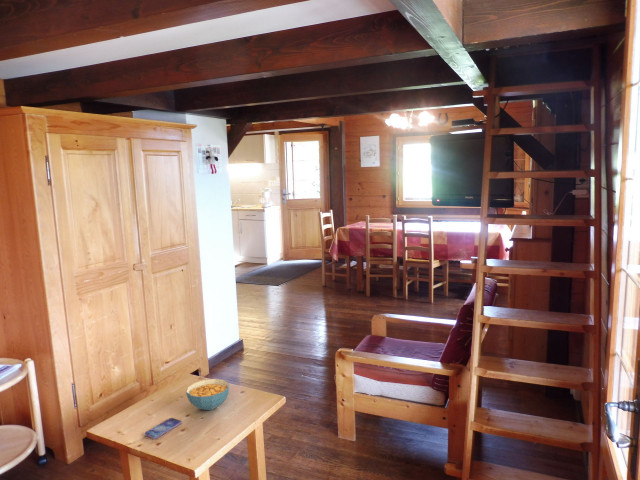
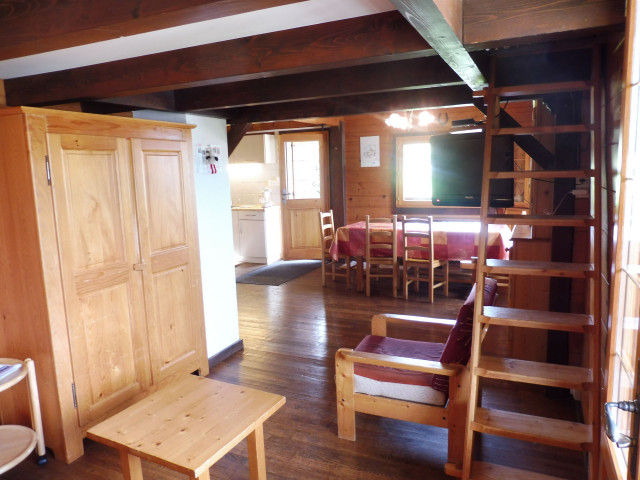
- smartphone (163, 427)
- cereal bowl (208, 397)
